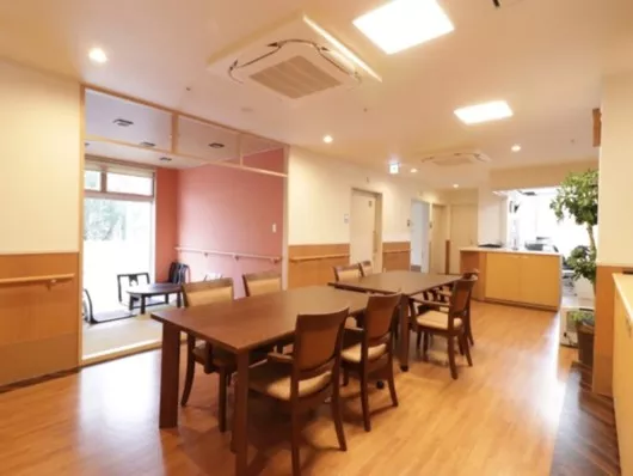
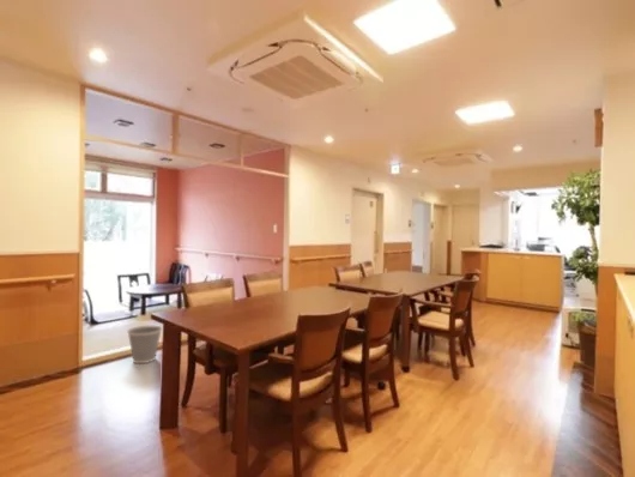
+ wastebasket (144, 344)
